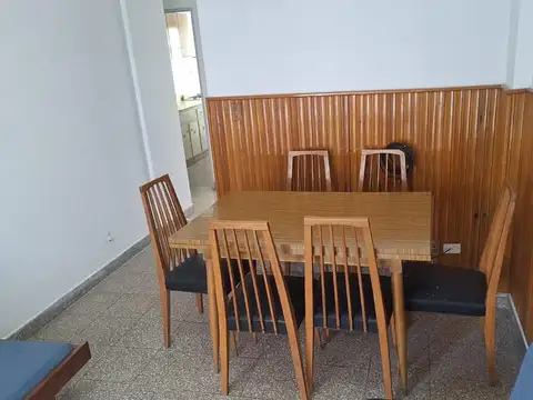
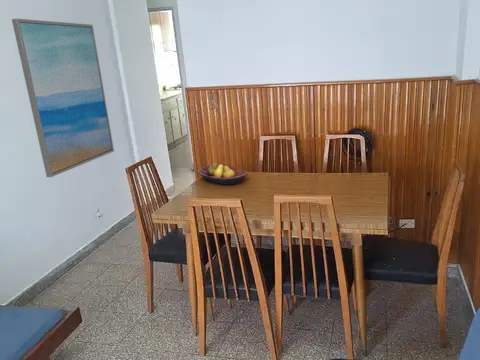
+ wall art (71, 95)
+ fruit bowl (221, 172)
